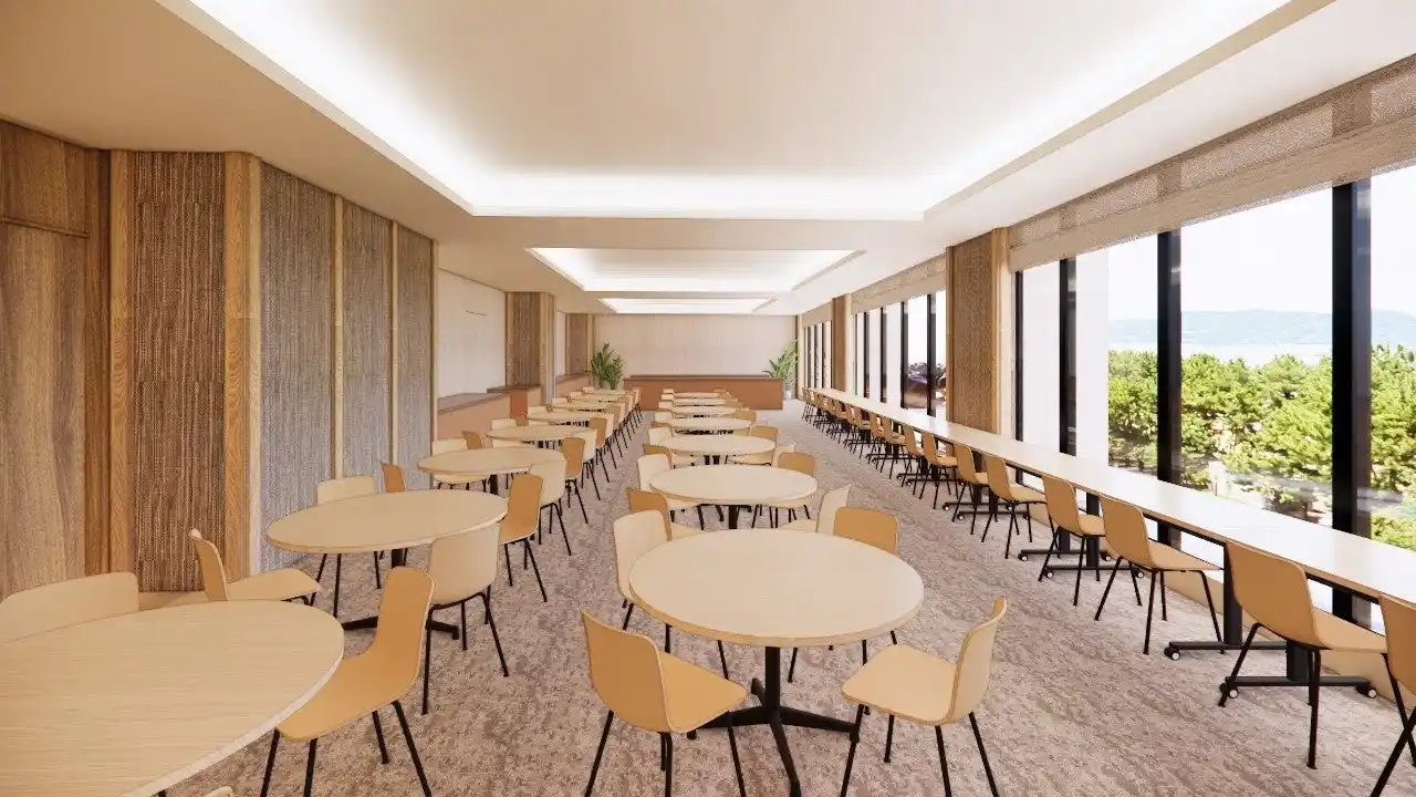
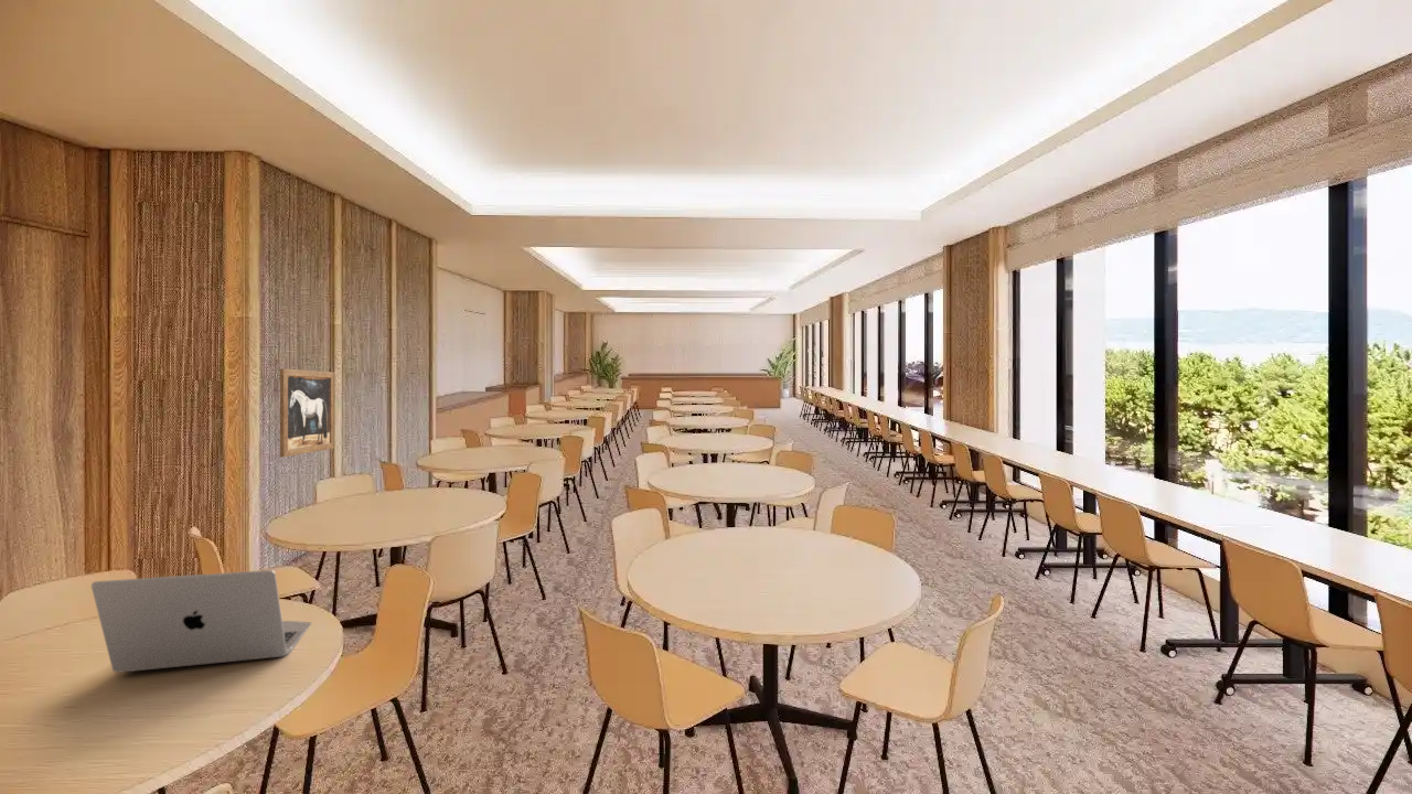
+ laptop (217, 604)
+ wall art (309, 411)
